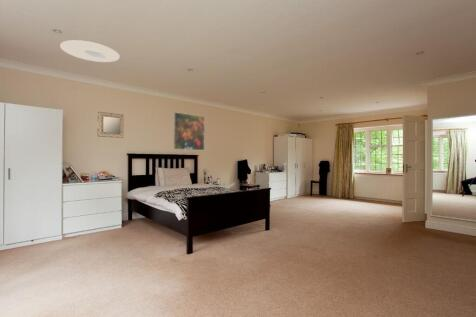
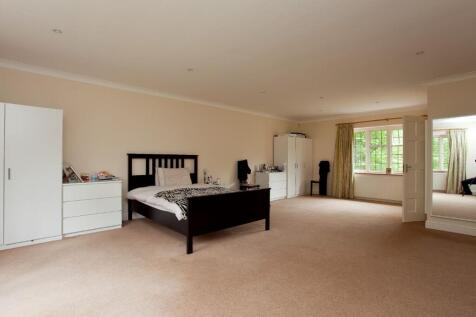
- home mirror (111, 125)
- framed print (189, 132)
- ceiling light (91, 49)
